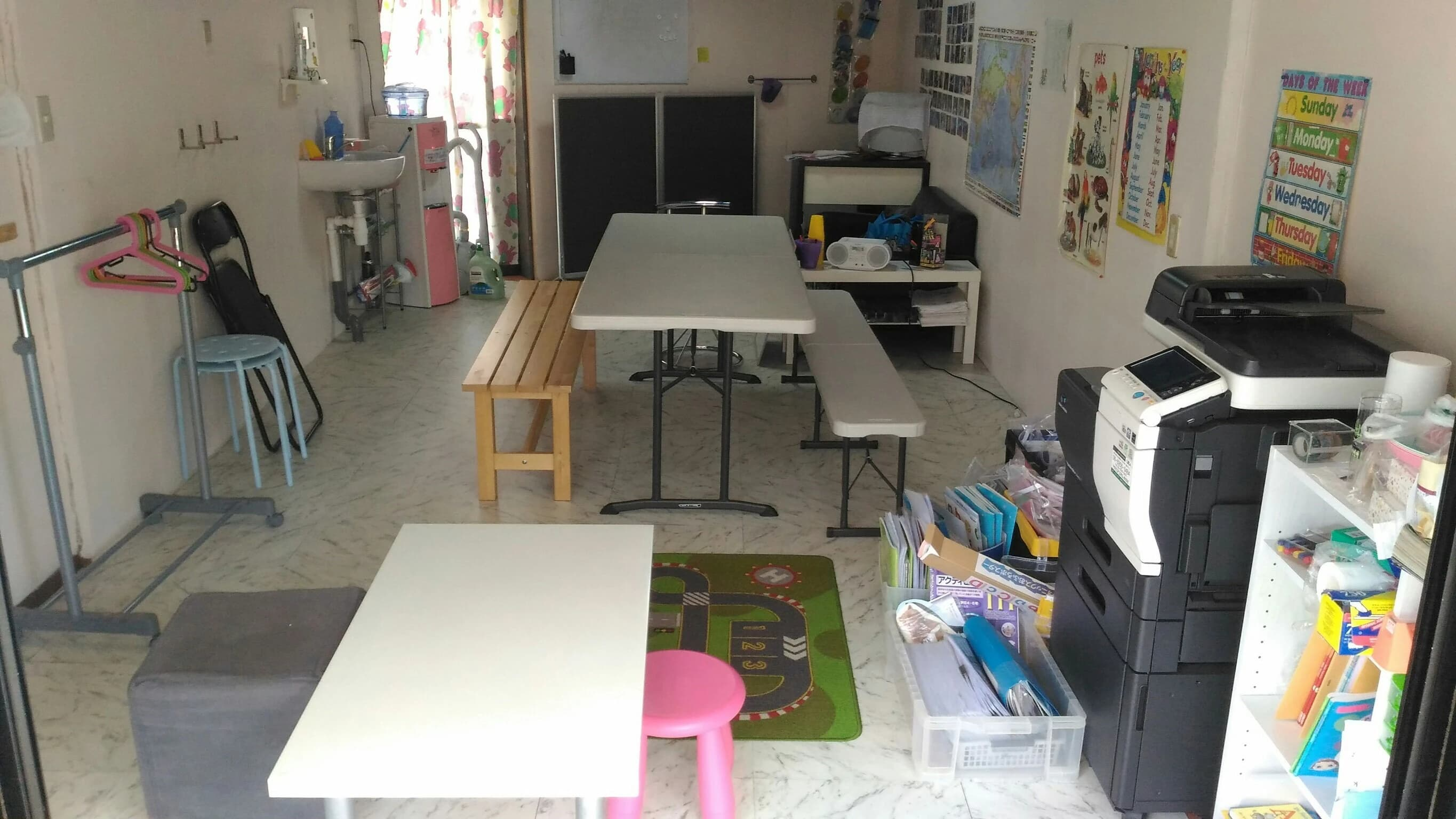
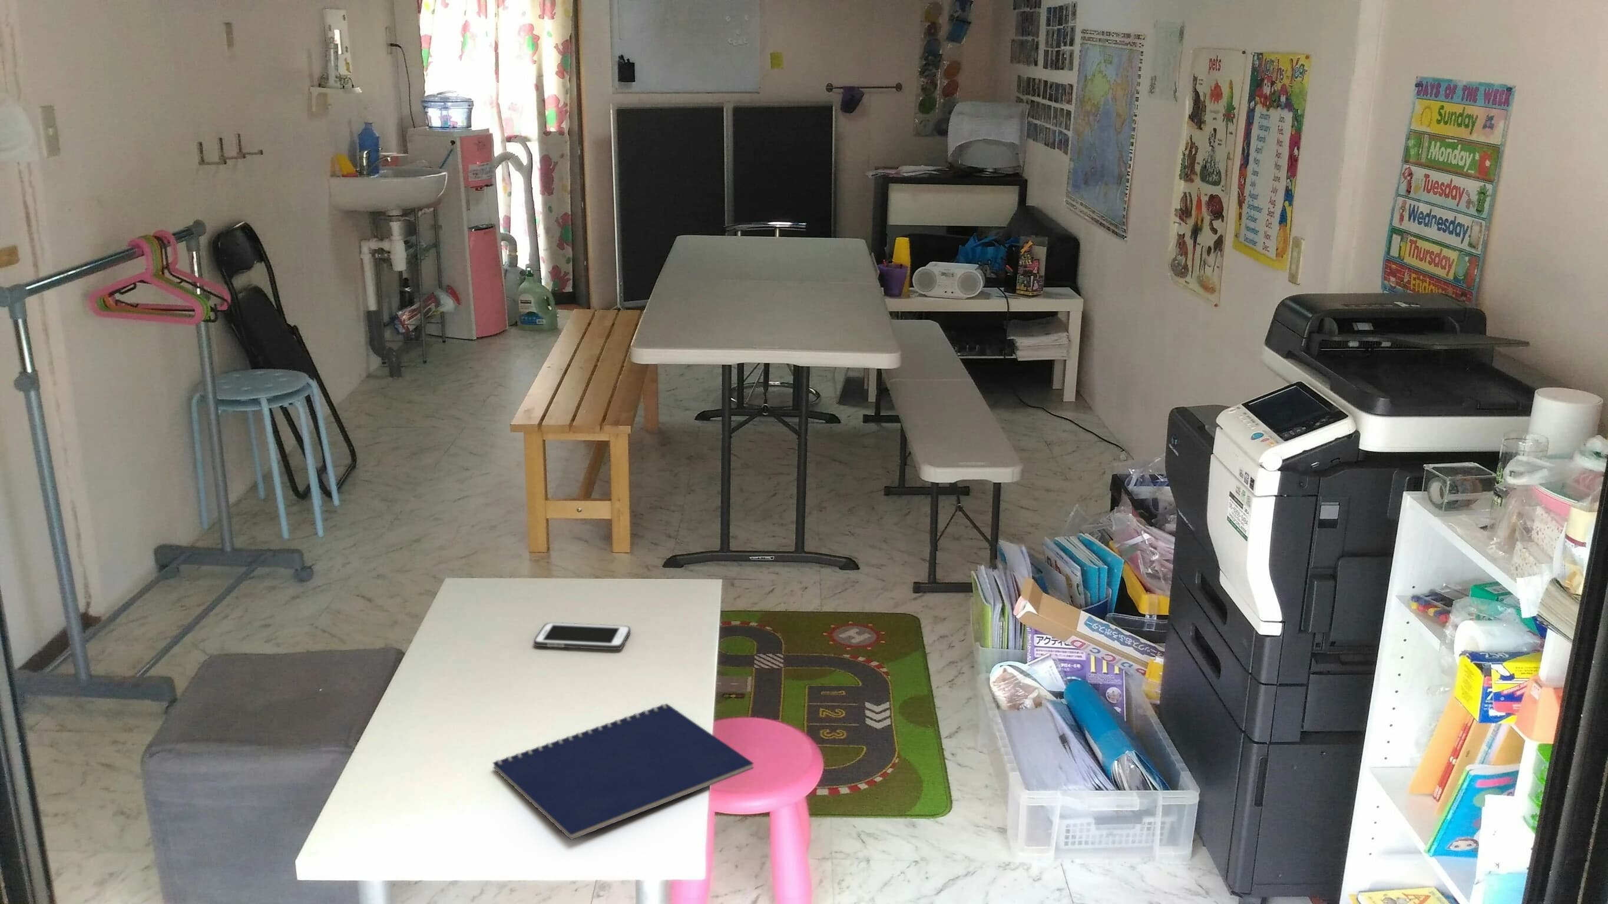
+ notepad (623, 765)
+ cell phone (582, 636)
